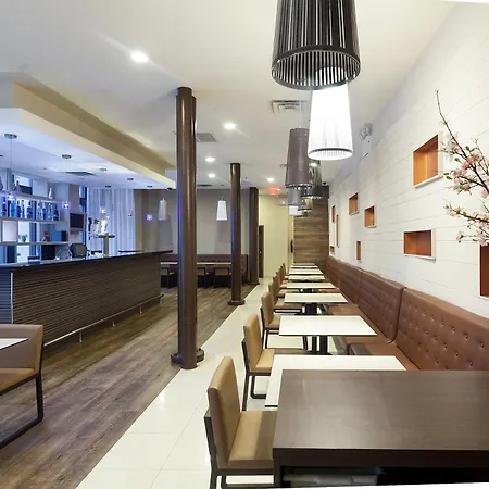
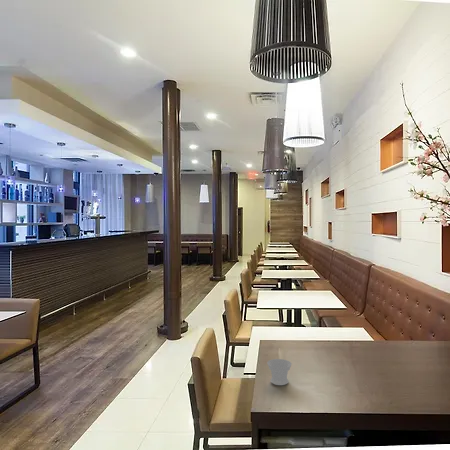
+ cup (279, 372)
